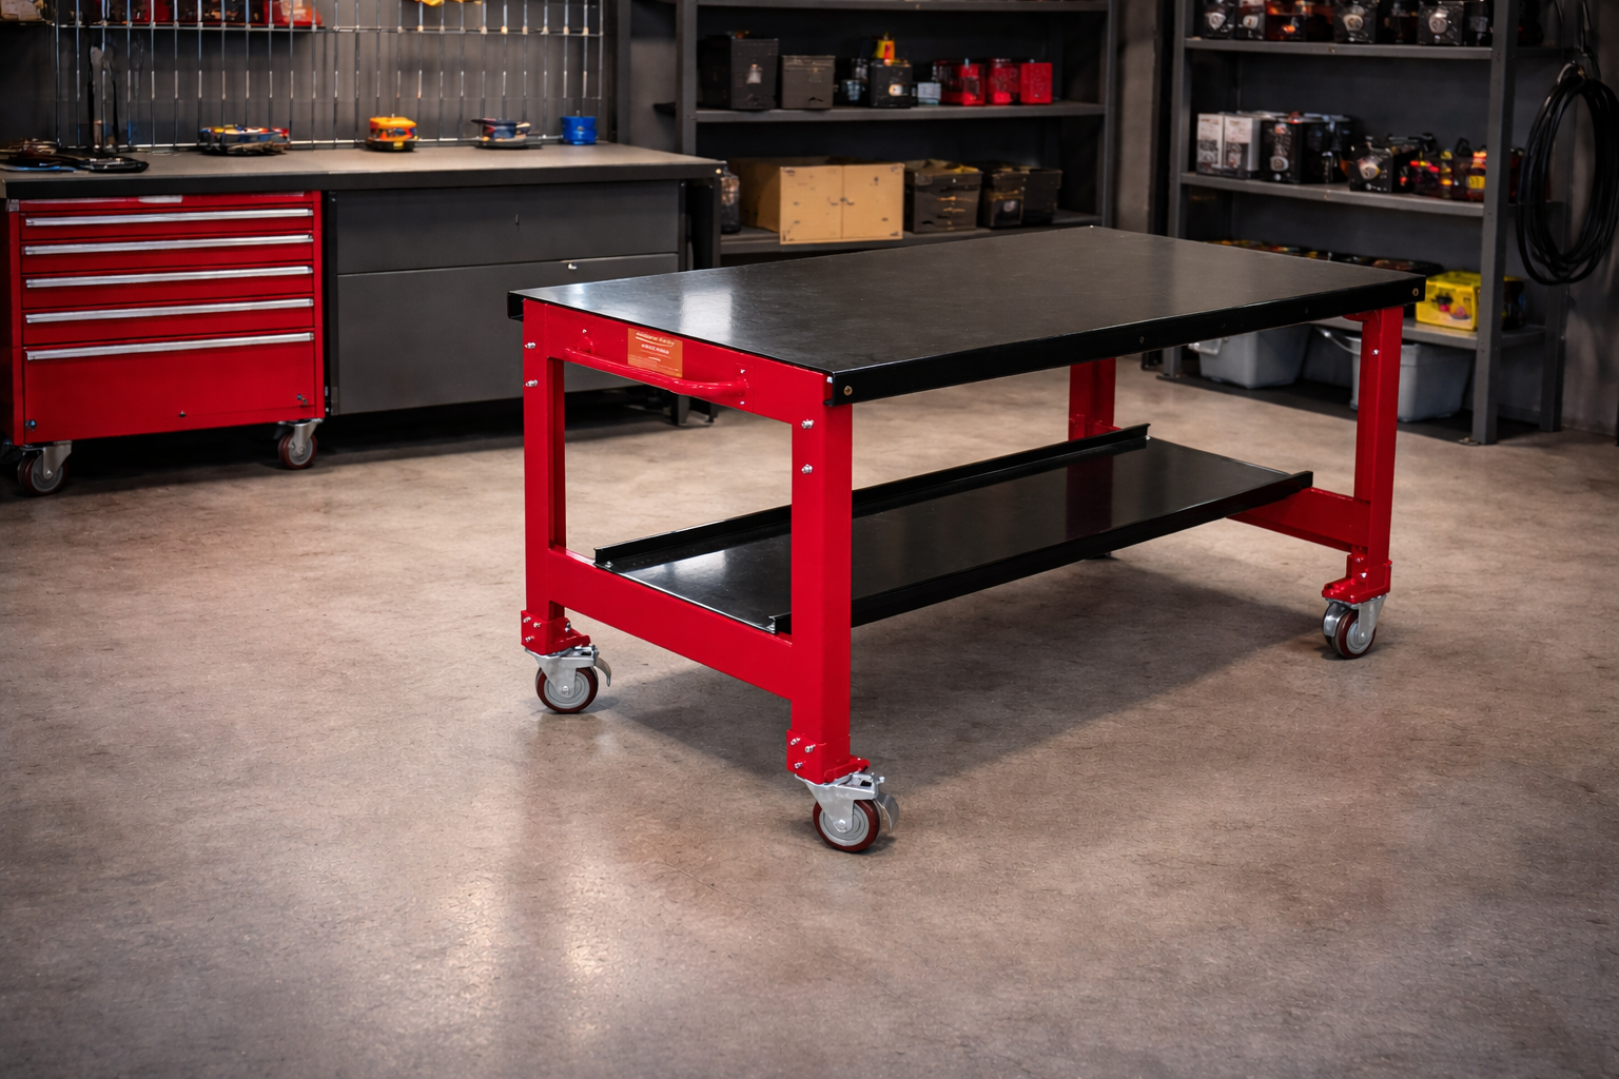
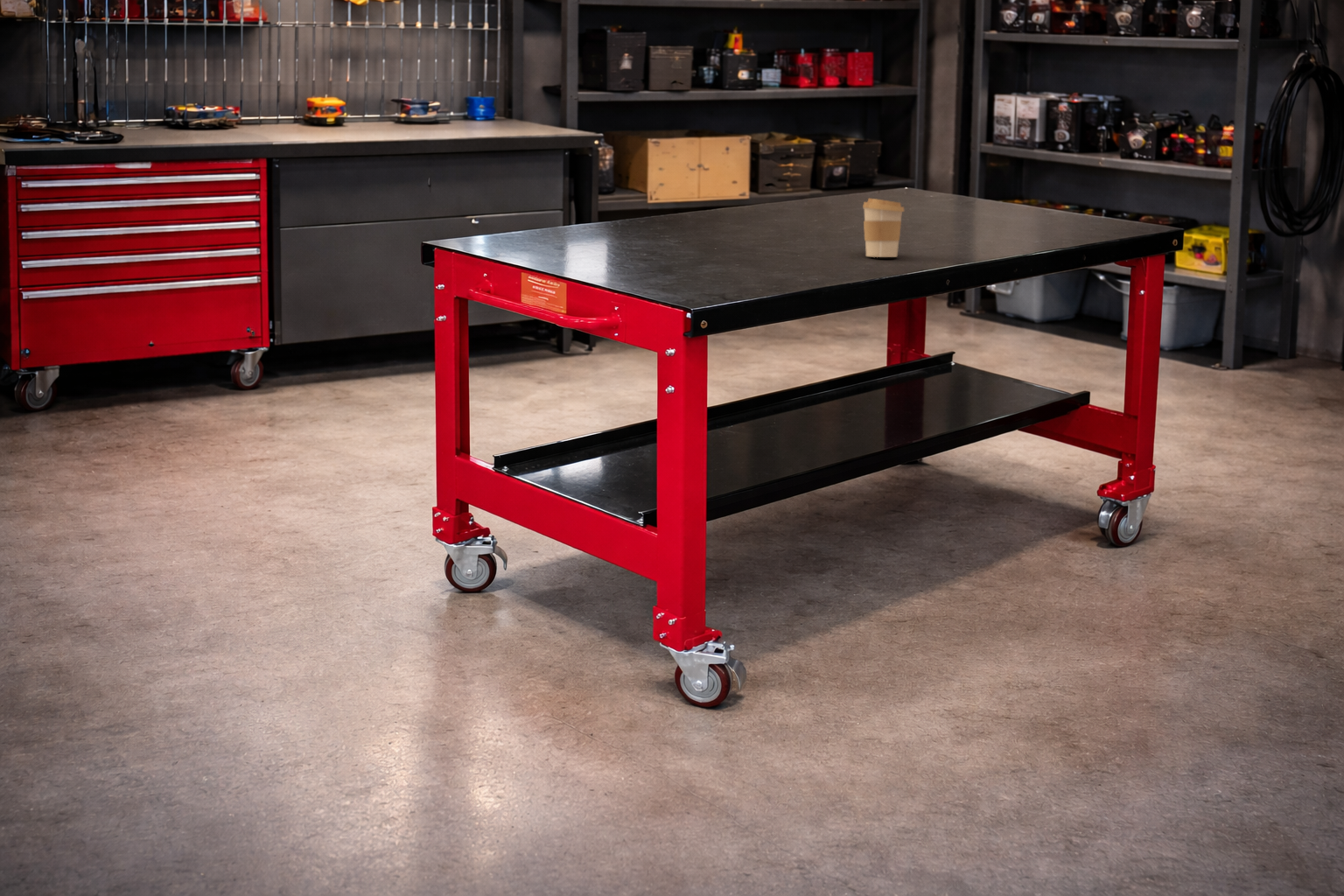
+ coffee cup (882, 228)
